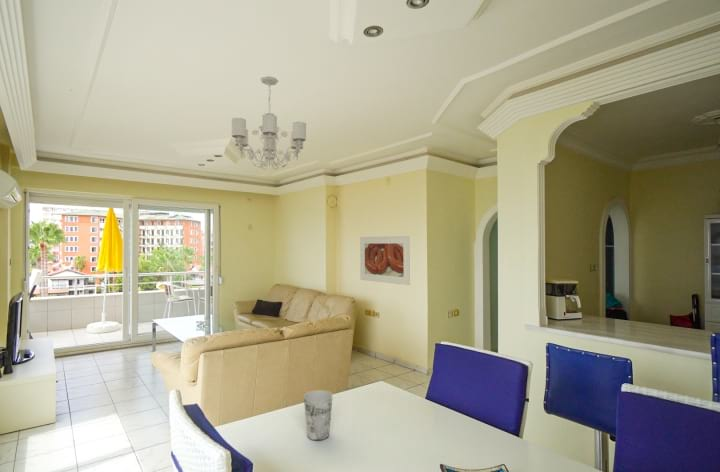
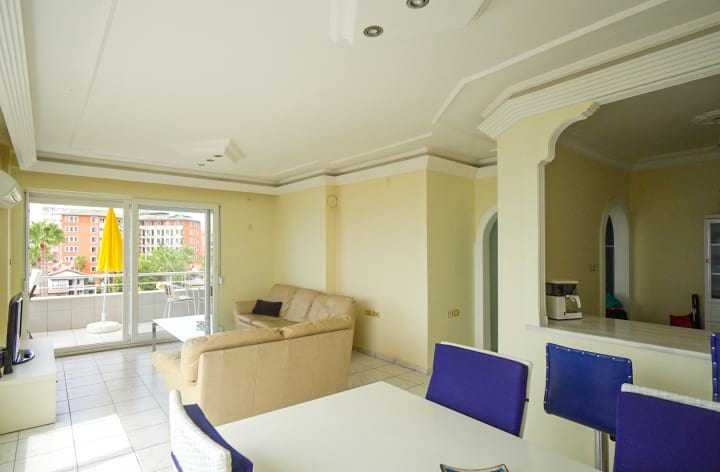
- chandelier (269, 124)
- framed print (383, 259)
- cup (318, 415)
